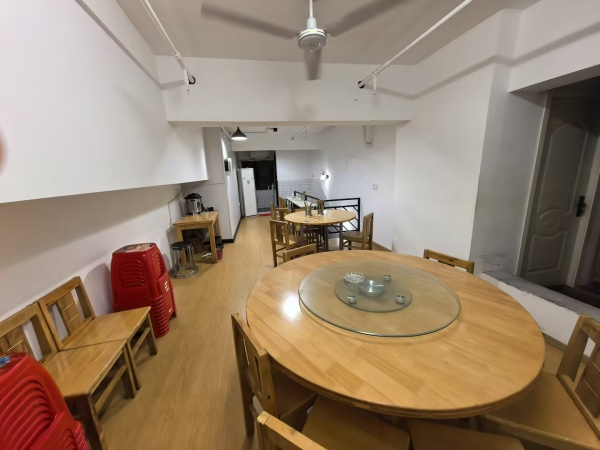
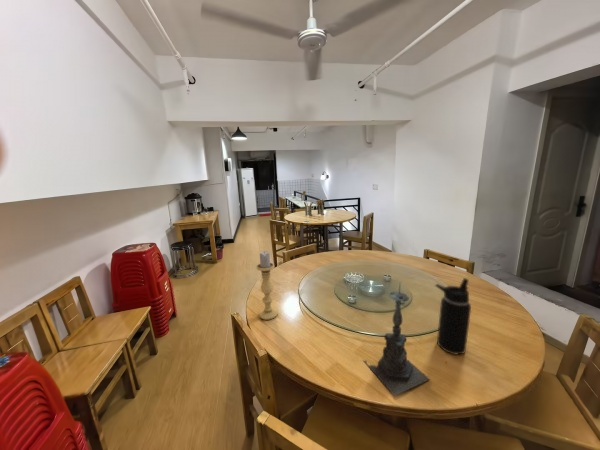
+ candle holder (266, 283)
+ water bottle (451, 314)
+ candle holder (395, 327)
